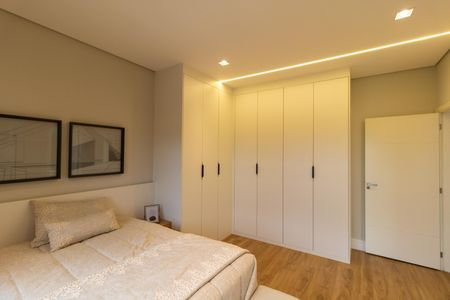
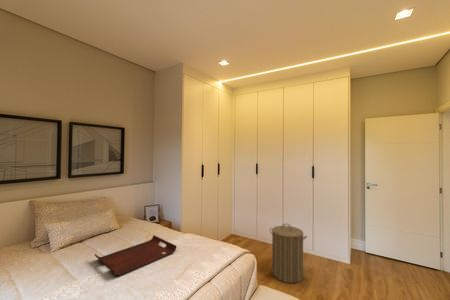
+ serving tray (137, 252)
+ laundry hamper (287, 249)
